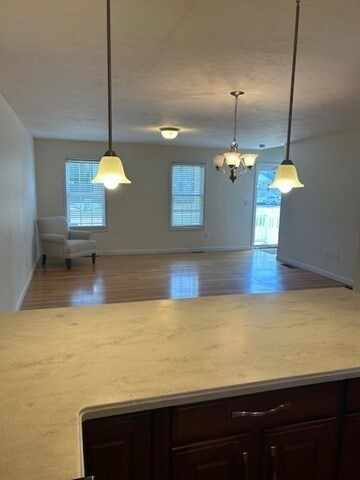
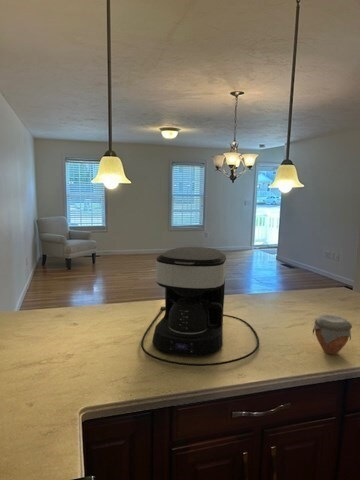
+ jar (331, 334)
+ coffee maker (200, 293)
